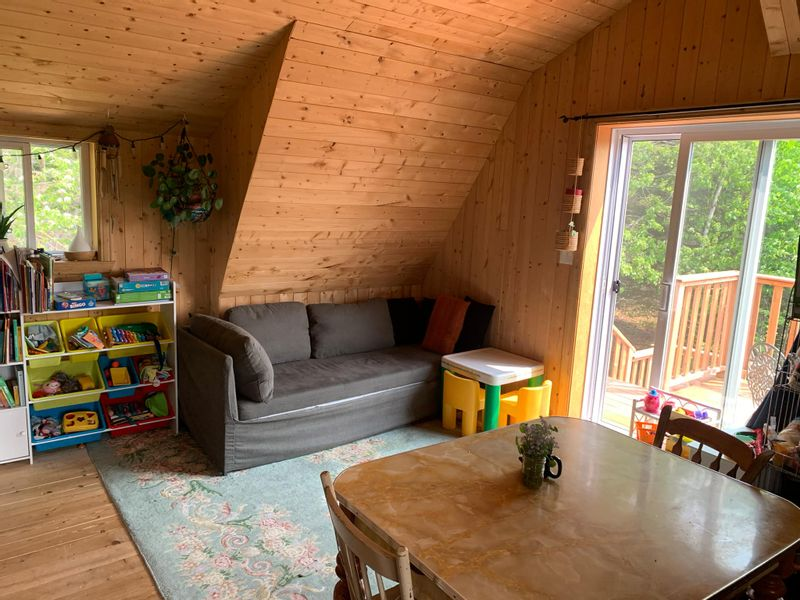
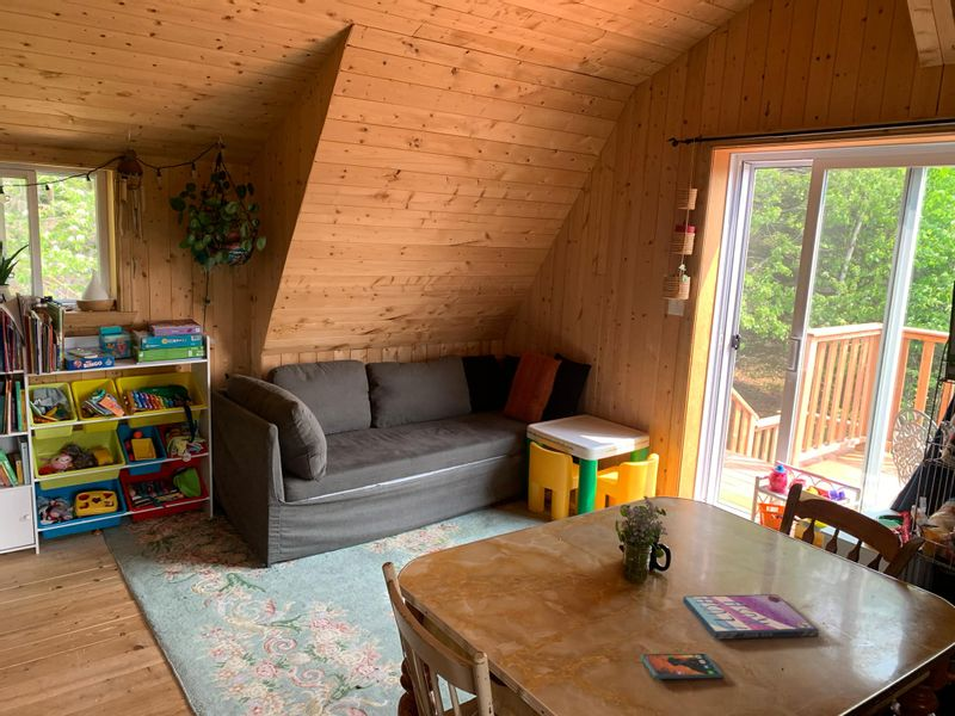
+ smartphone (680, 665)
+ video game case (747, 615)
